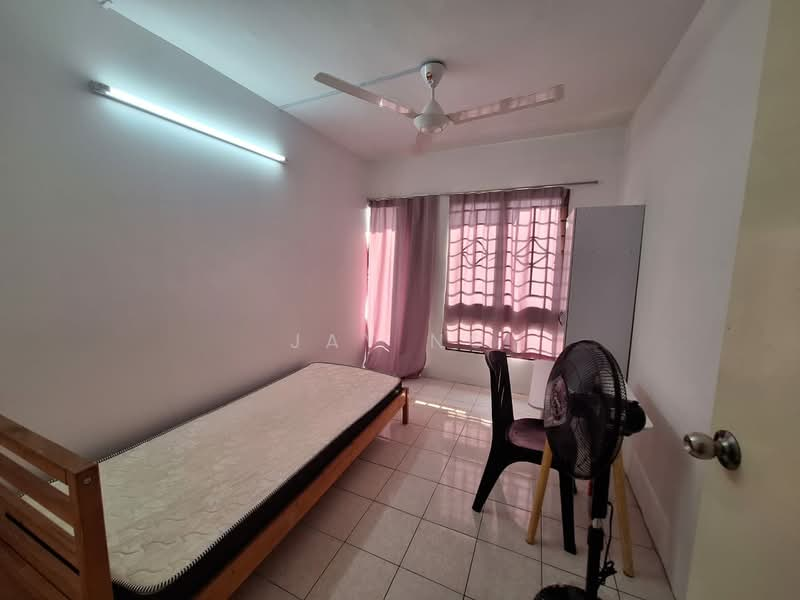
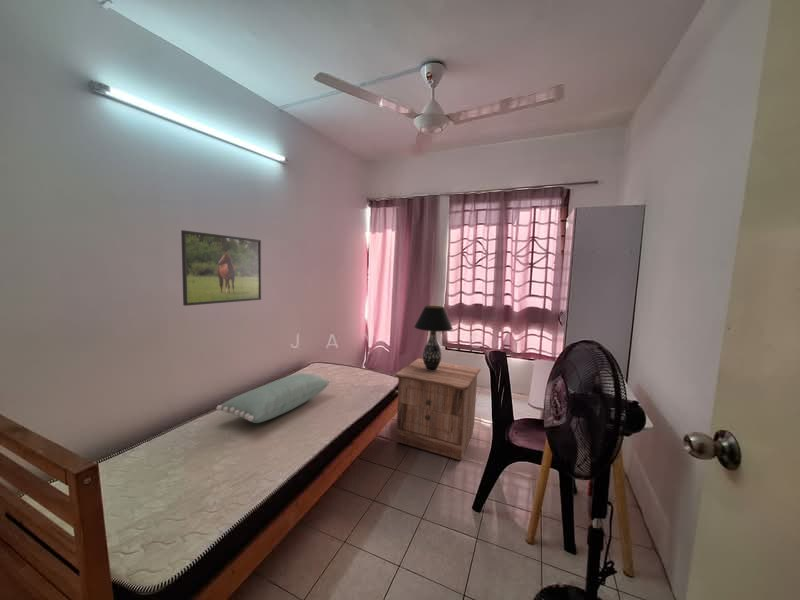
+ nightstand (437, 404)
+ pillow (279, 394)
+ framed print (226, 269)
+ table lamp (432, 338)
